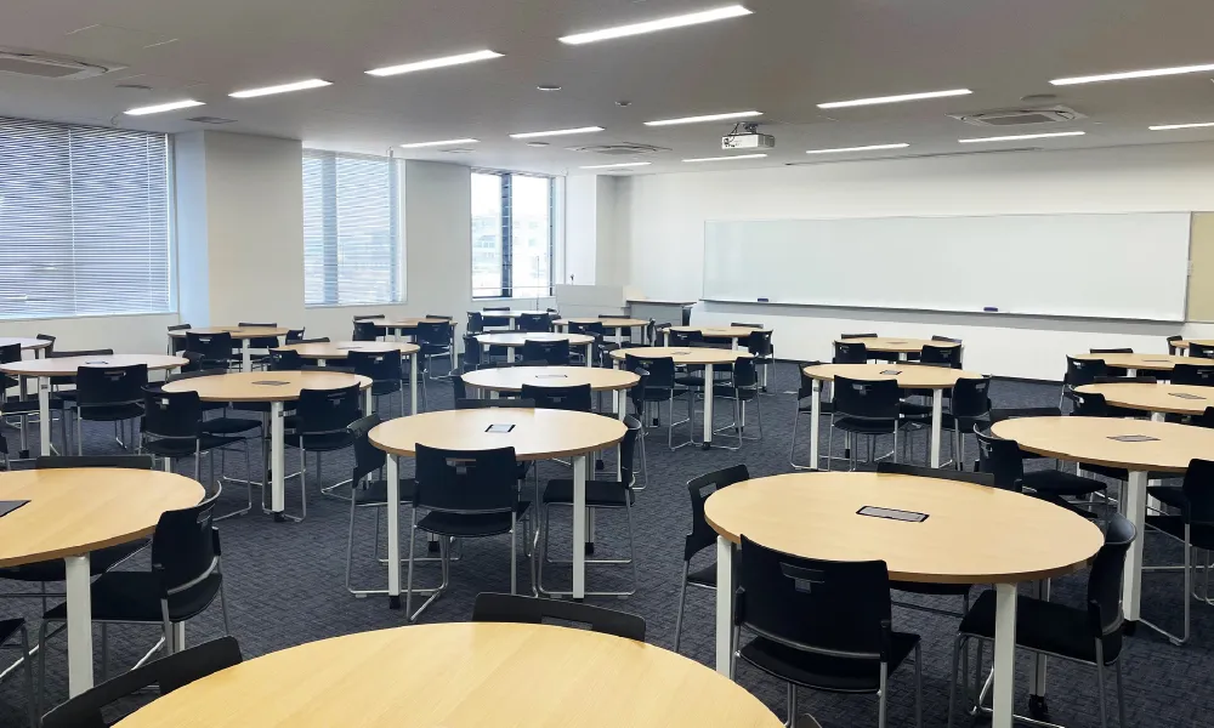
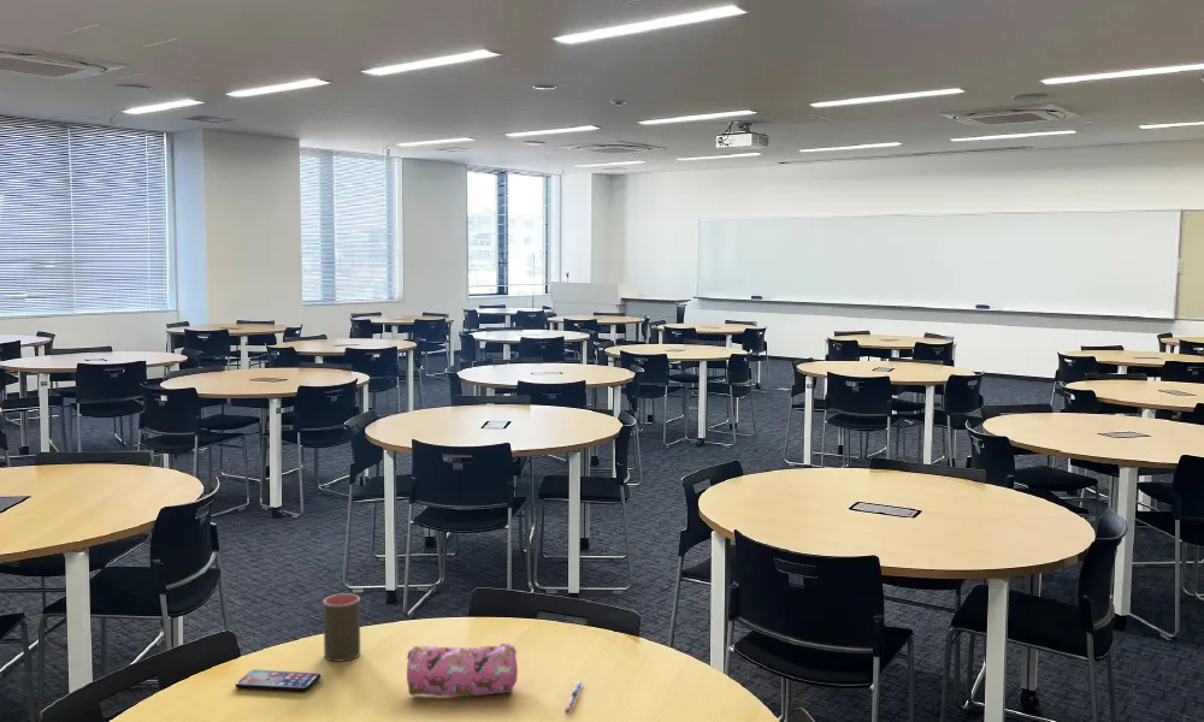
+ cup (342, 627)
+ smartphone (278, 680)
+ pencil case (461, 669)
+ pen (573, 694)
